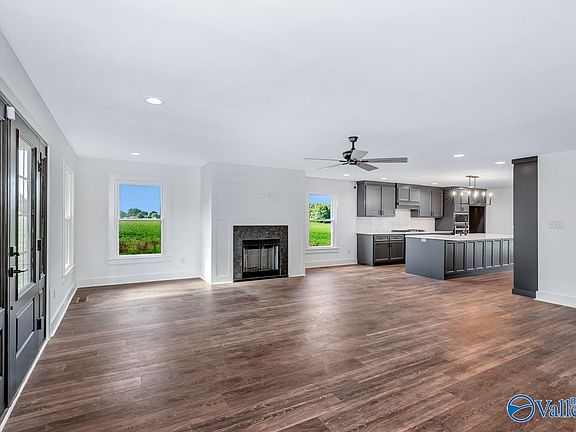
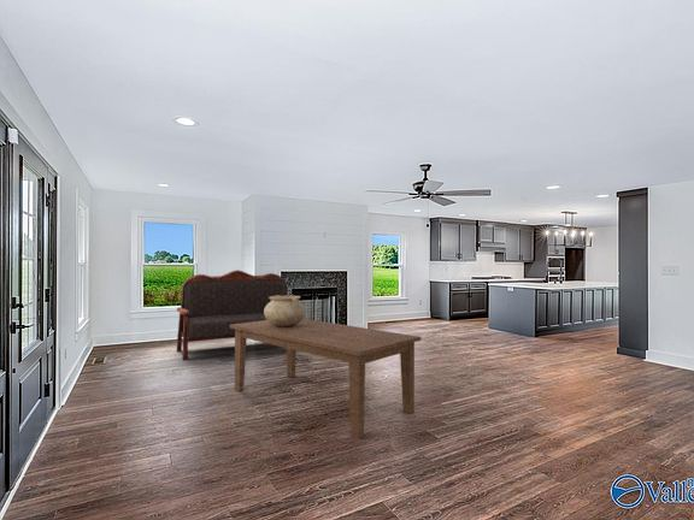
+ ceramic pot (284, 311)
+ dining table (319, 355)
+ bench (242, 309)
